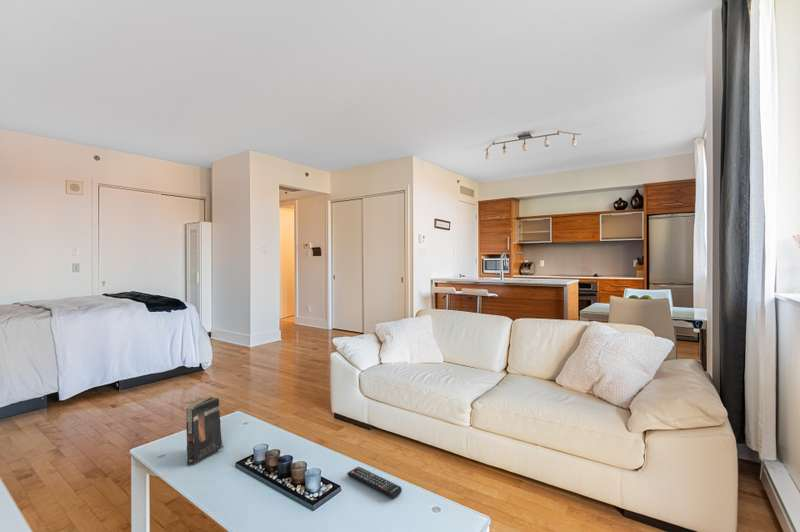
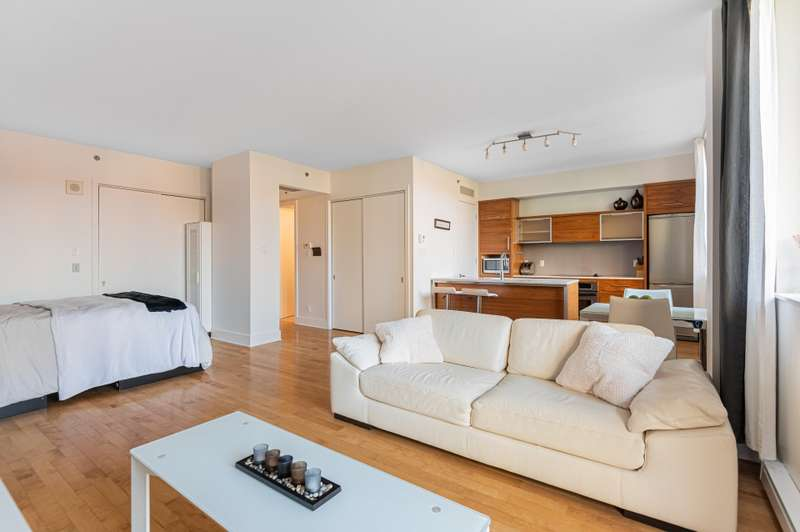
- remote control (373, 481)
- book (203, 427)
